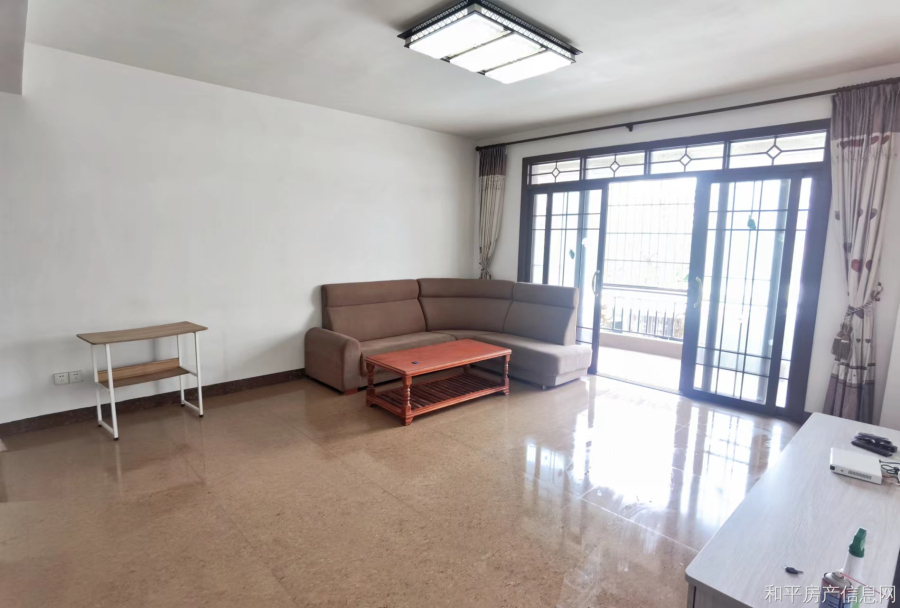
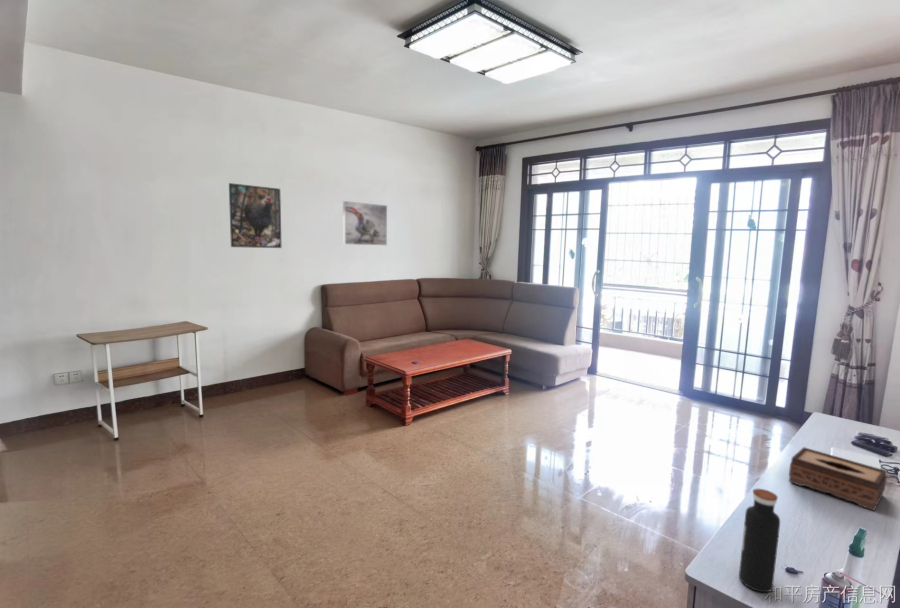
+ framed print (256, 217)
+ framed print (365, 224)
+ tissue box (836, 476)
+ water bottle (760, 538)
